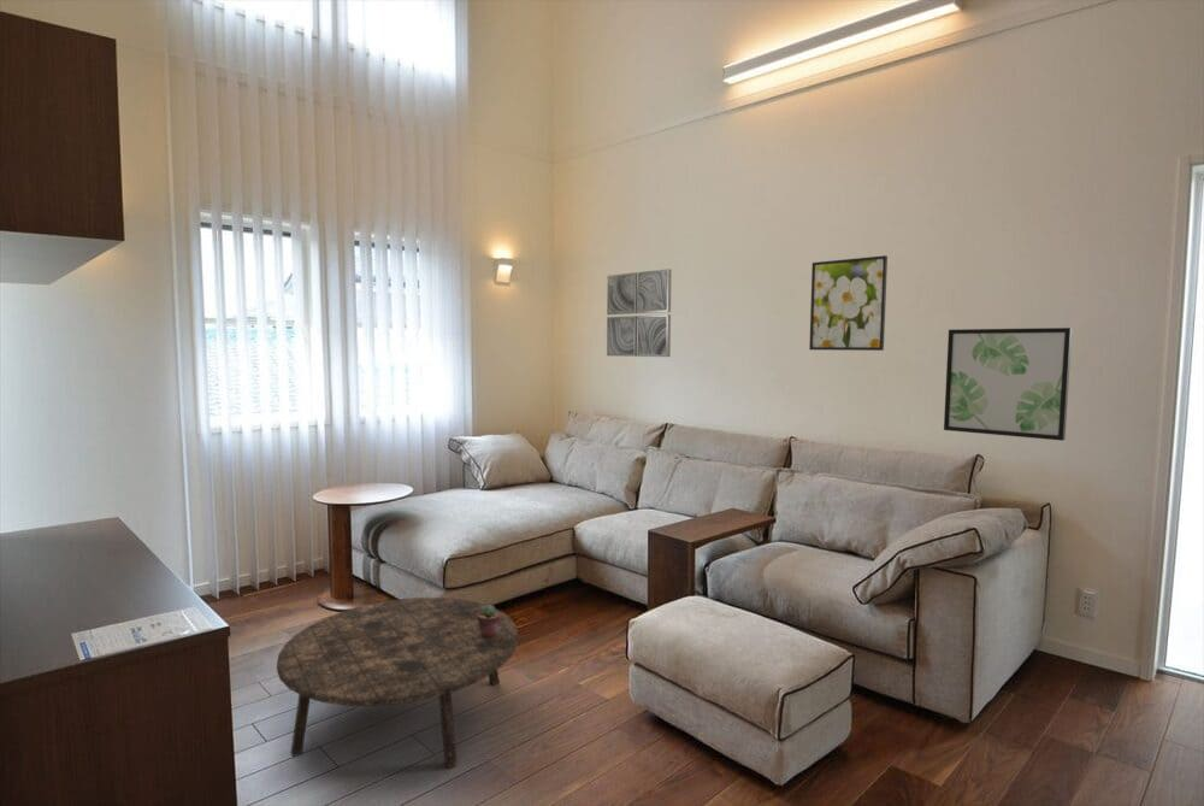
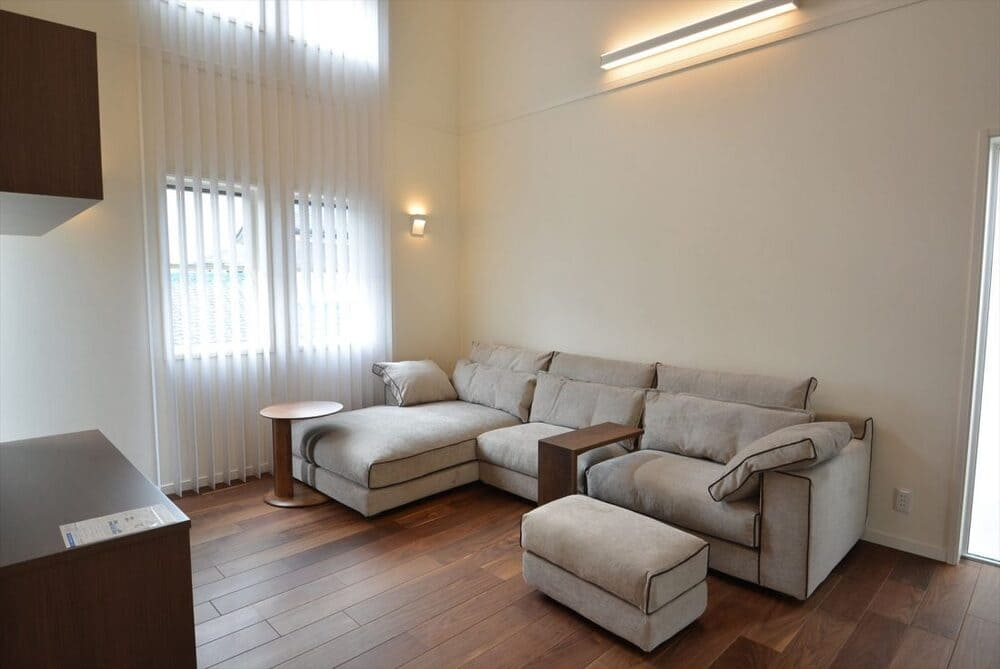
- wall art (1003, 382)
- wall art (637, 316)
- coffee table (403, 677)
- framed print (846, 305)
- potted succulent (488, 619)
